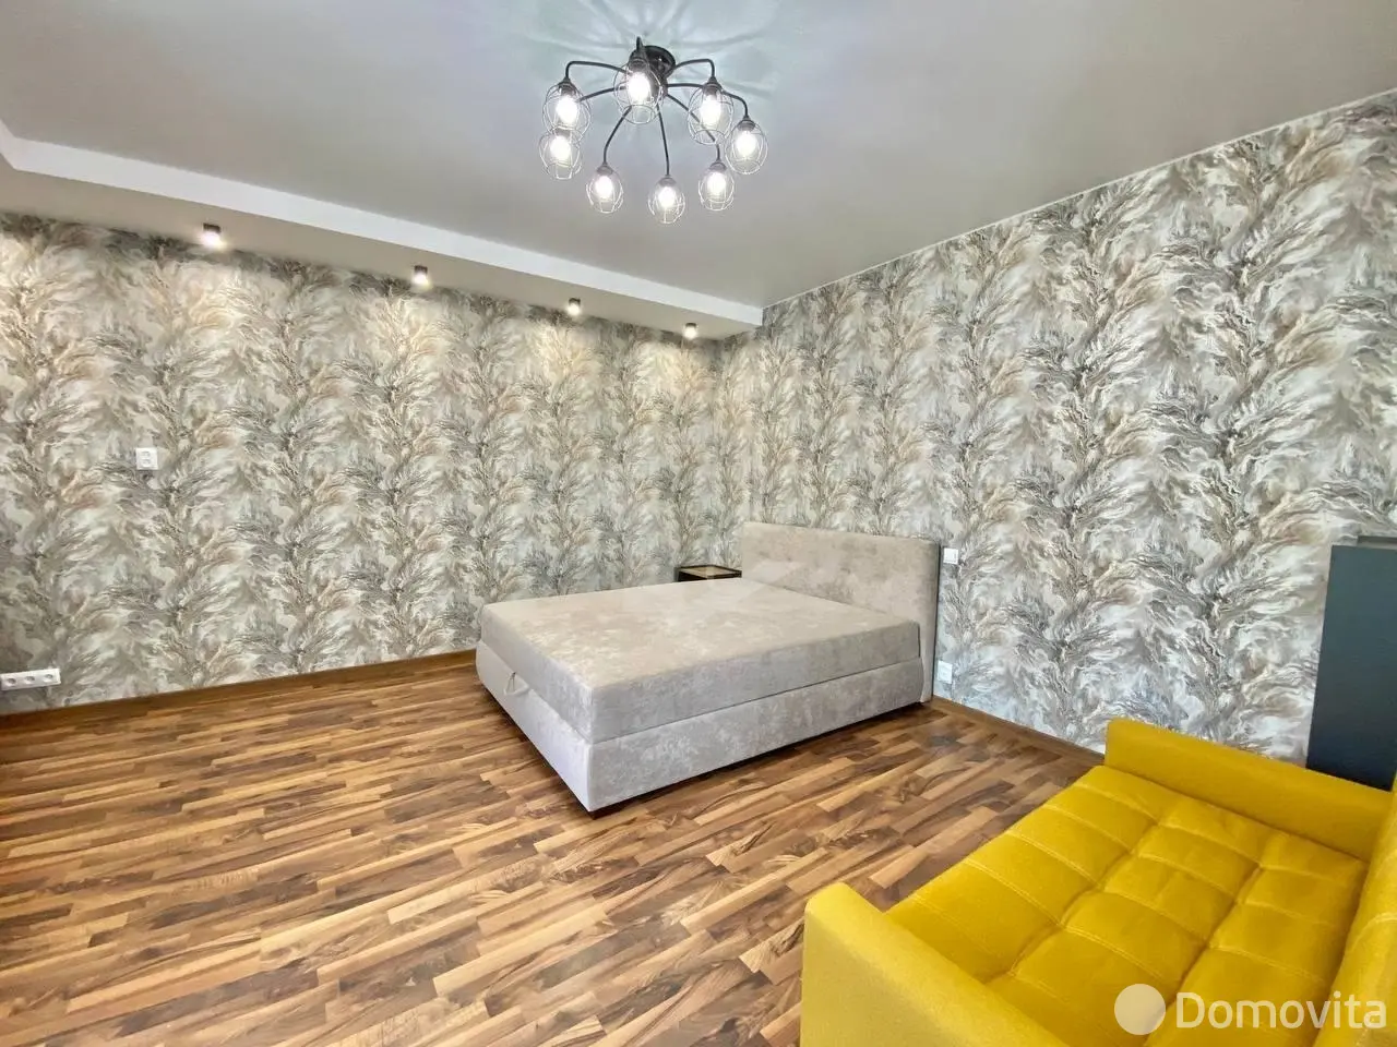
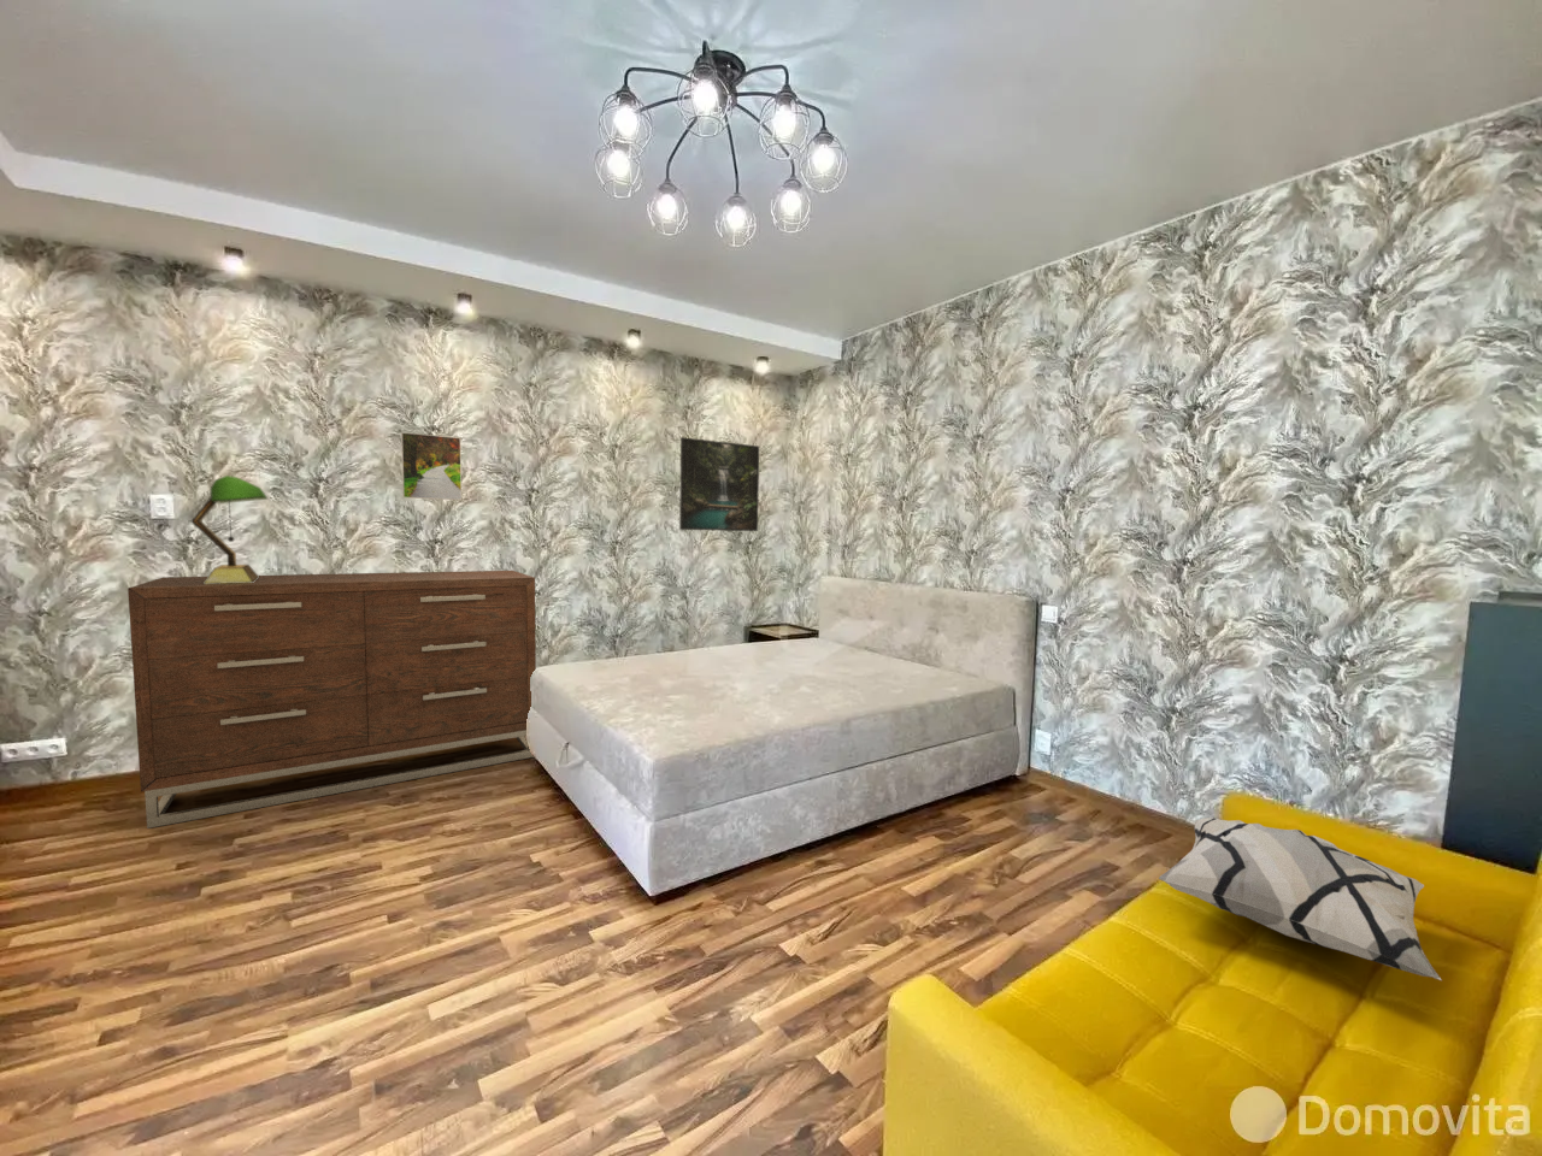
+ dresser (364, 674)
+ decorative pillow (1292, 882)
+ table lamp (231, 528)
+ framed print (720, 487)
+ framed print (431, 467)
